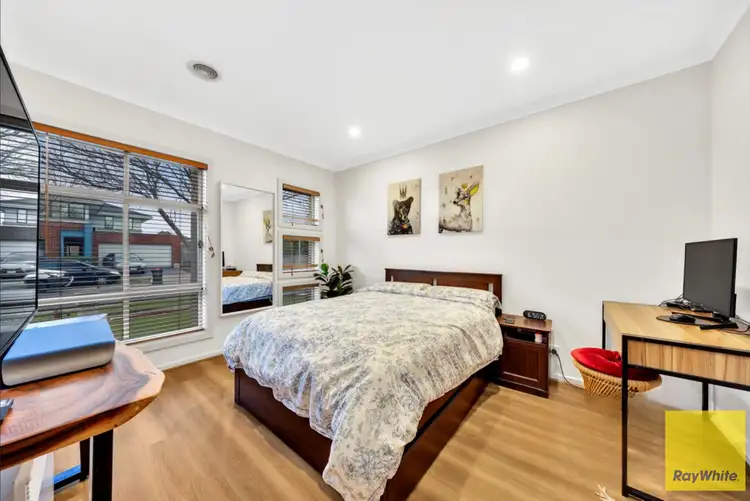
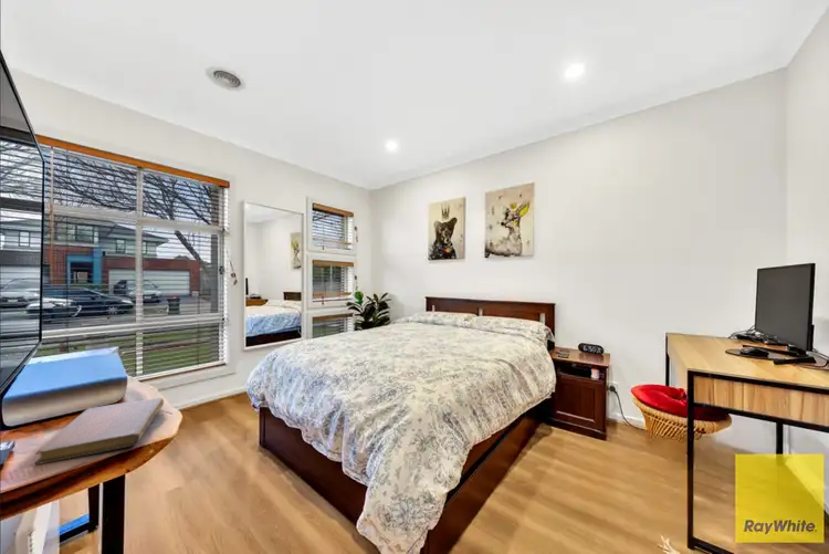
+ notebook (111, 425)
